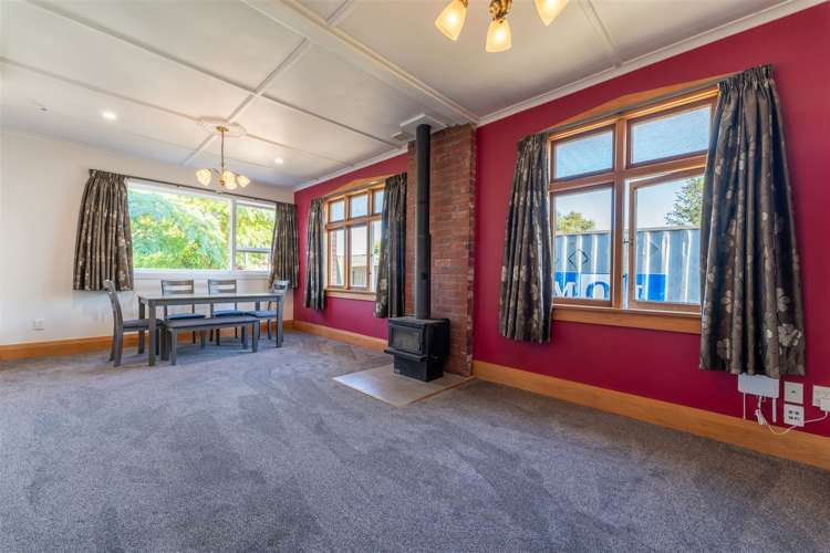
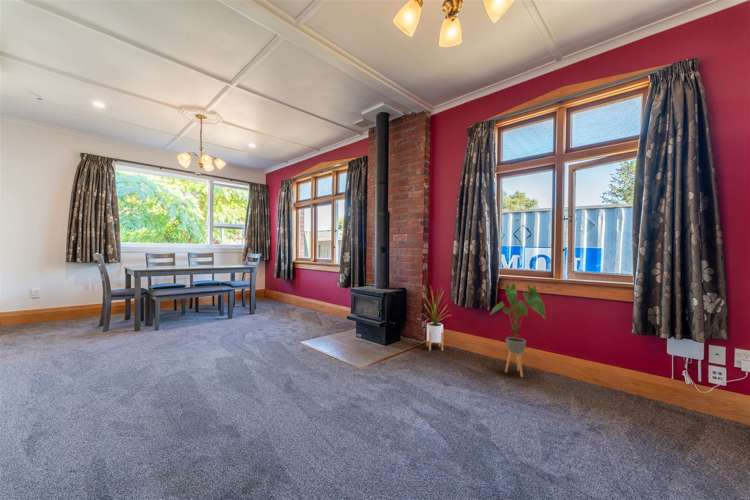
+ house plant (519, 328)
+ house plant (435, 316)
